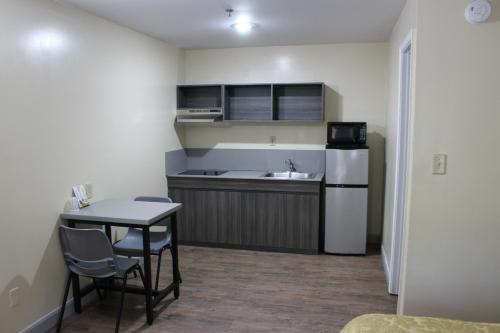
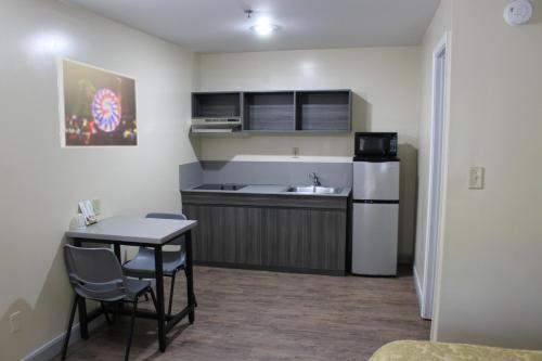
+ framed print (103, 108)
